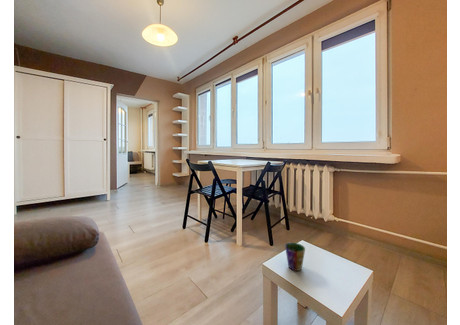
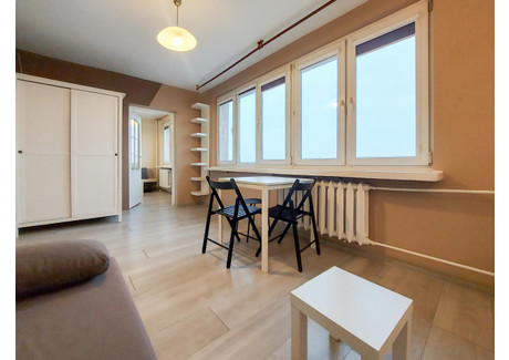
- cup (294, 258)
